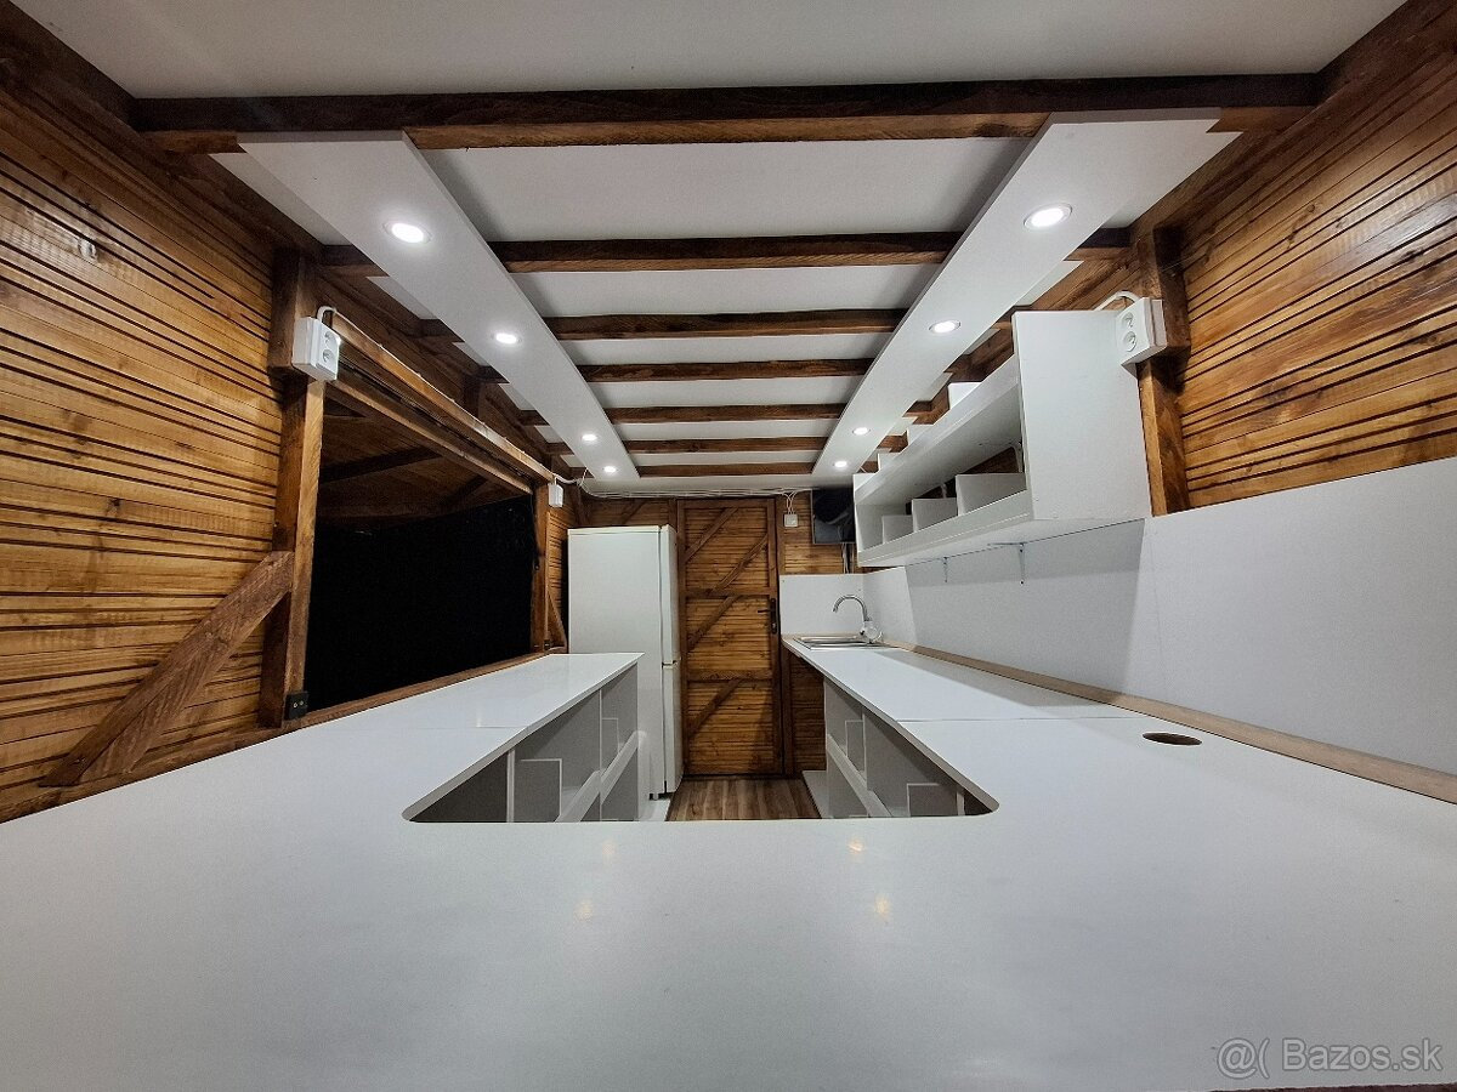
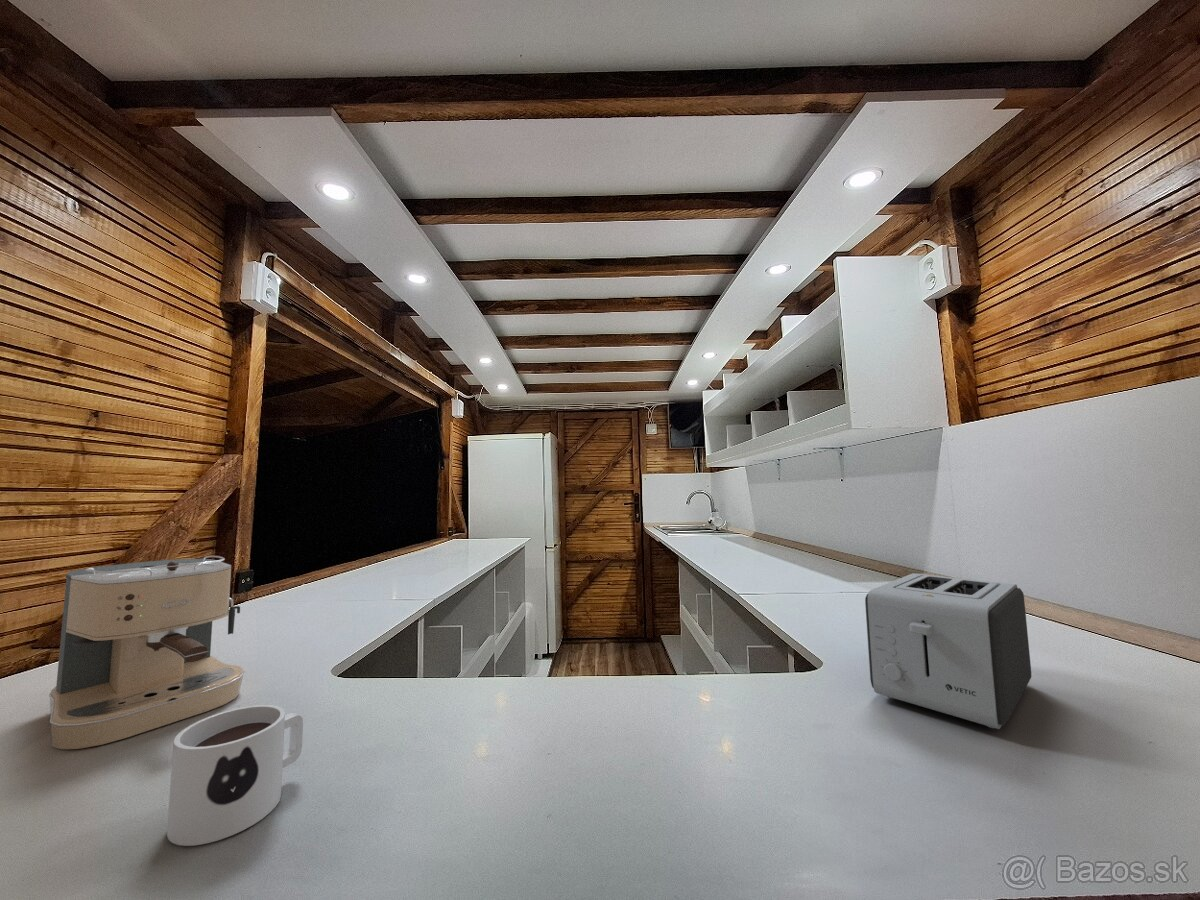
+ mug (238, 762)
+ toaster (947, 640)
+ coffee maker (157, 633)
